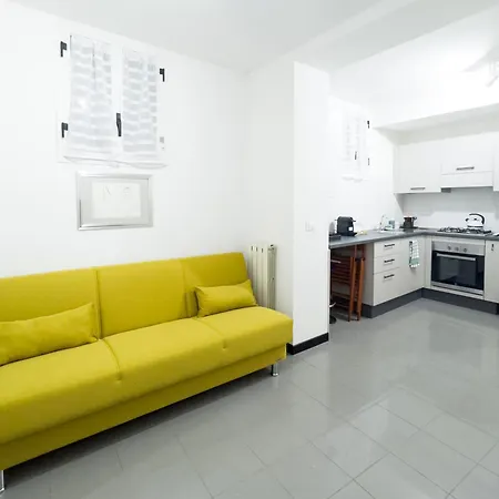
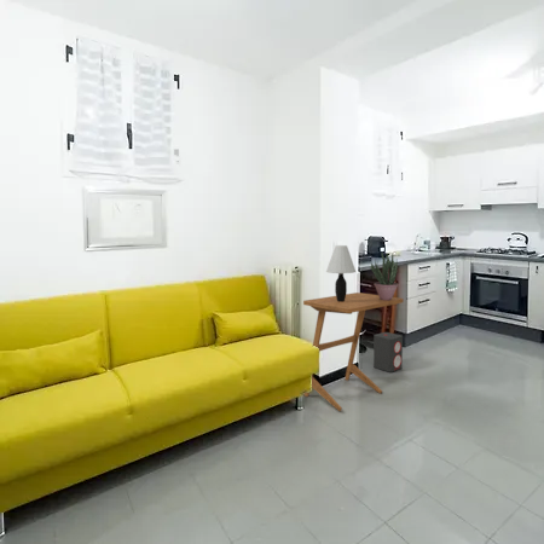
+ side table (351, 348)
+ speaker (387, 351)
+ table lamp (341, 273)
+ potted plant (383, 274)
